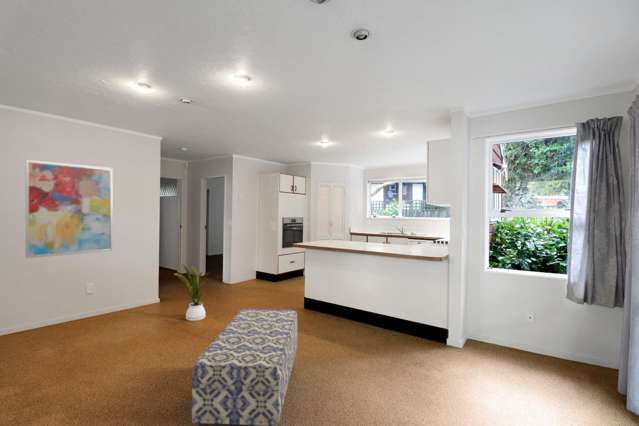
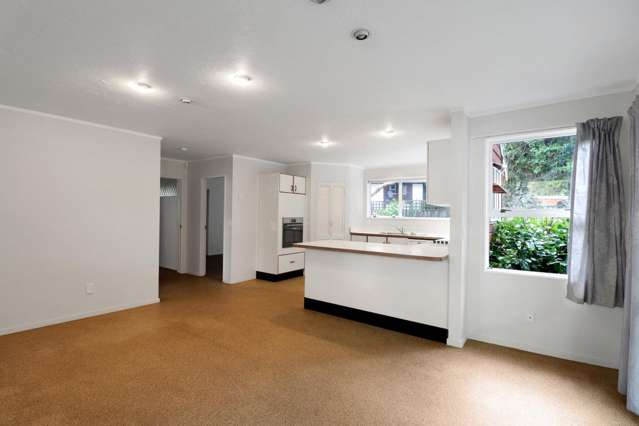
- wall art (72, 209)
- house plant (193, 290)
- bench (255, 364)
